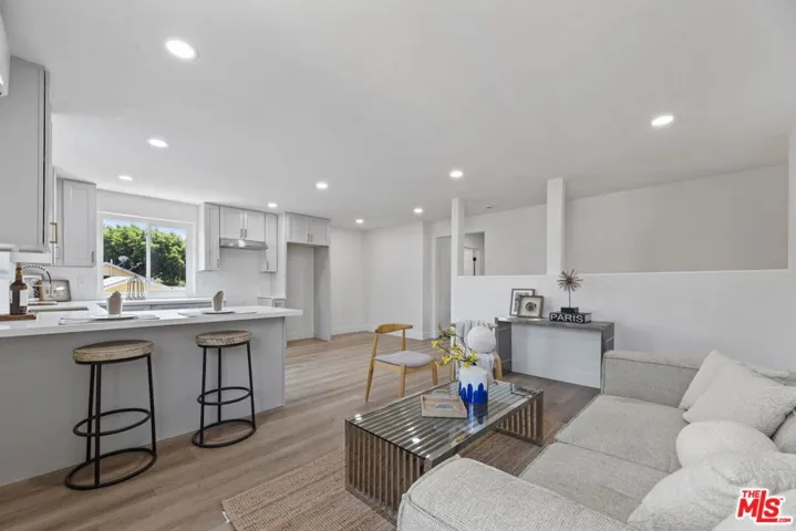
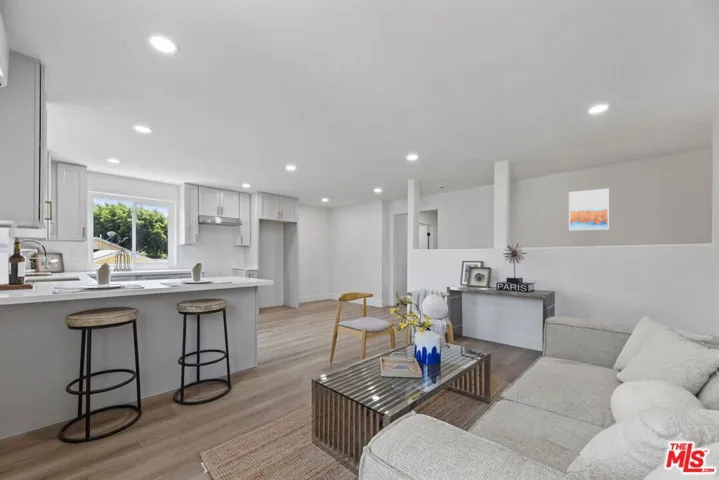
+ wall art (588, 210)
